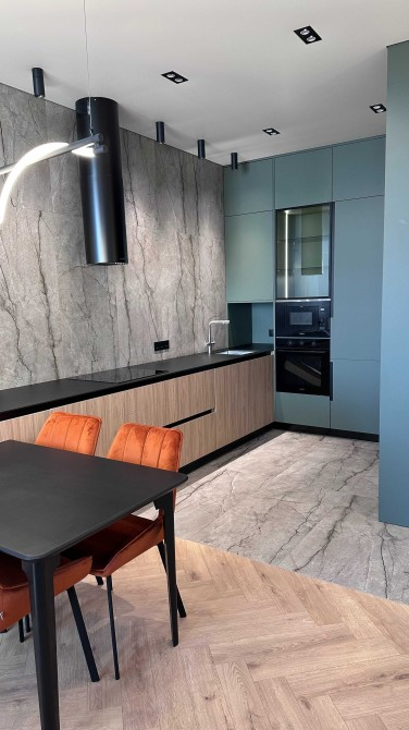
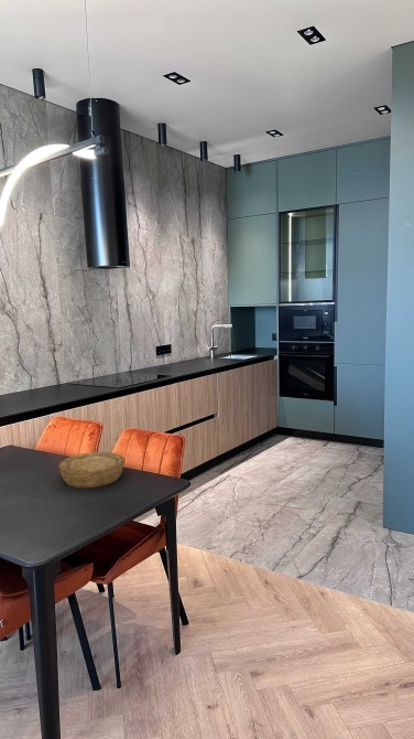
+ bowl (92, 470)
